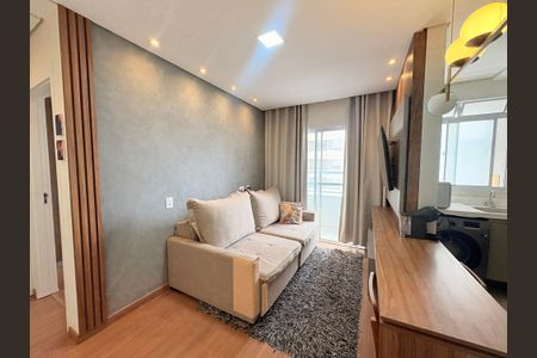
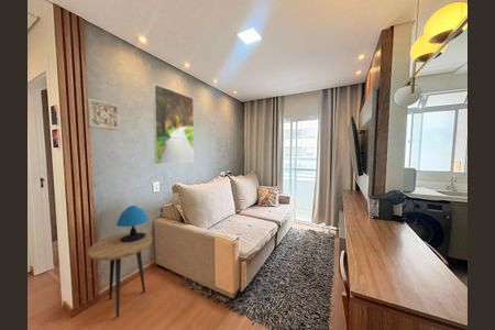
+ side table (120, 271)
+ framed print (175, 128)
+ table lamp (132, 221)
+ wall ornament (103, 116)
